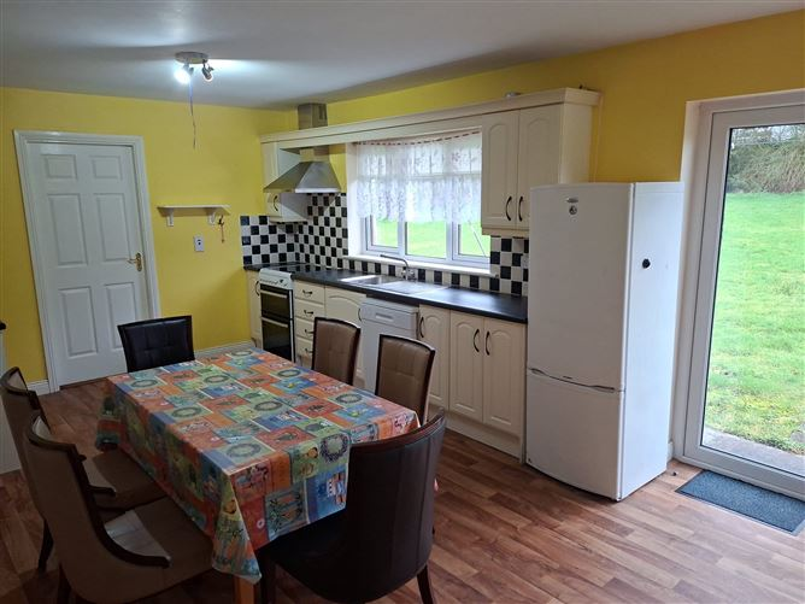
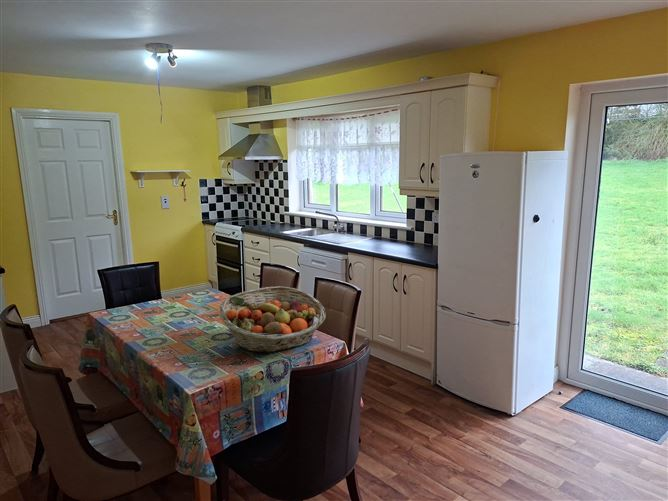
+ fruit basket (273, 318)
